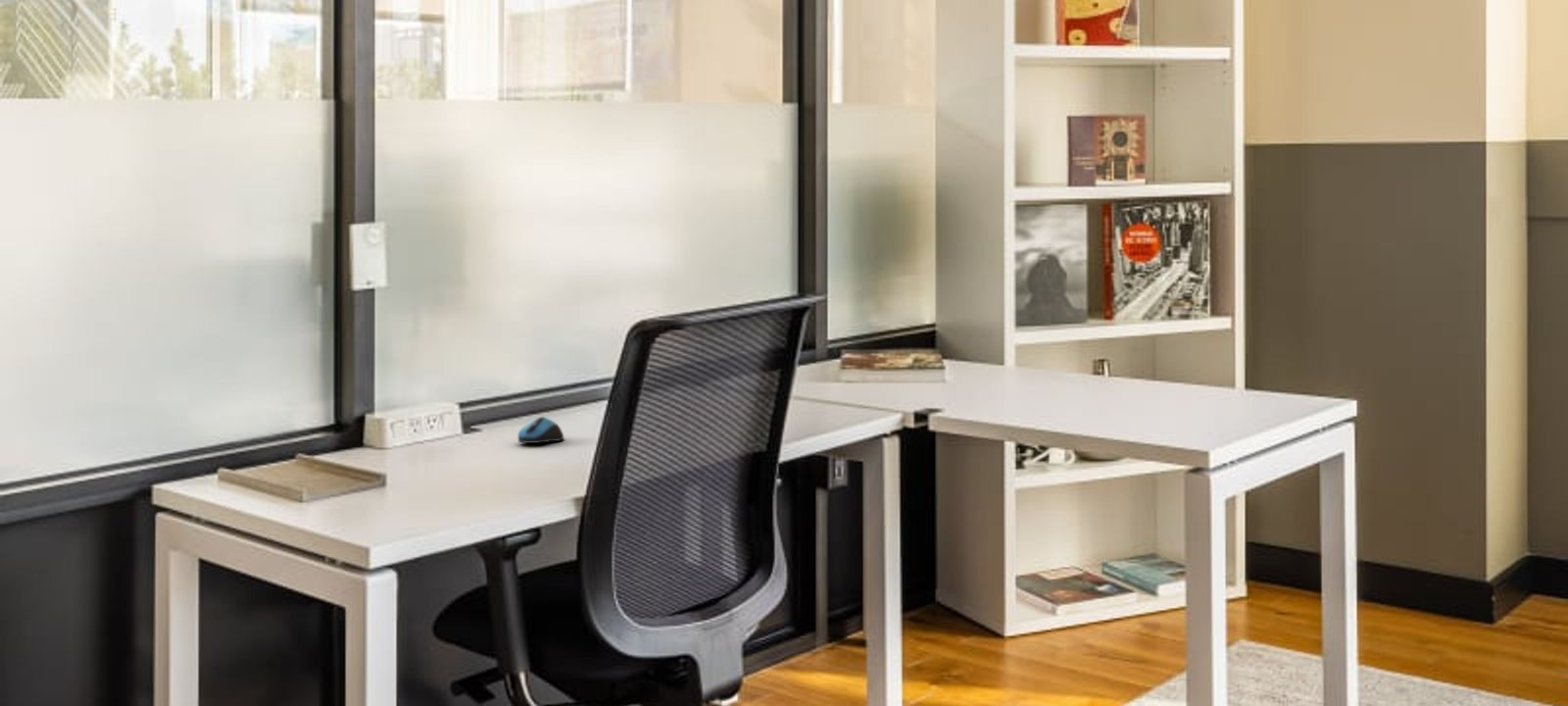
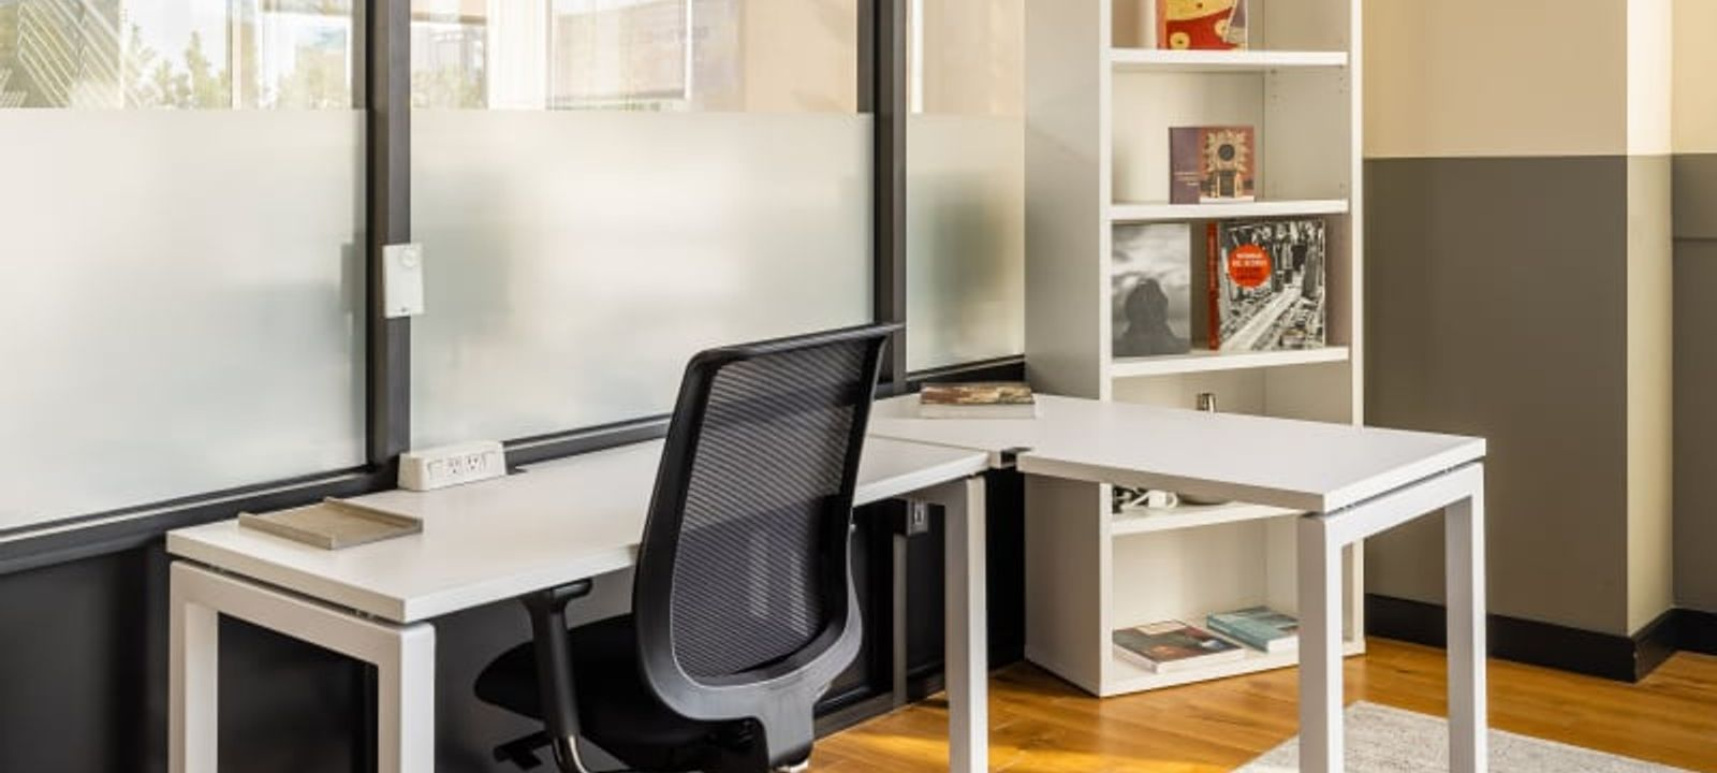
- computer mouse (541, 429)
